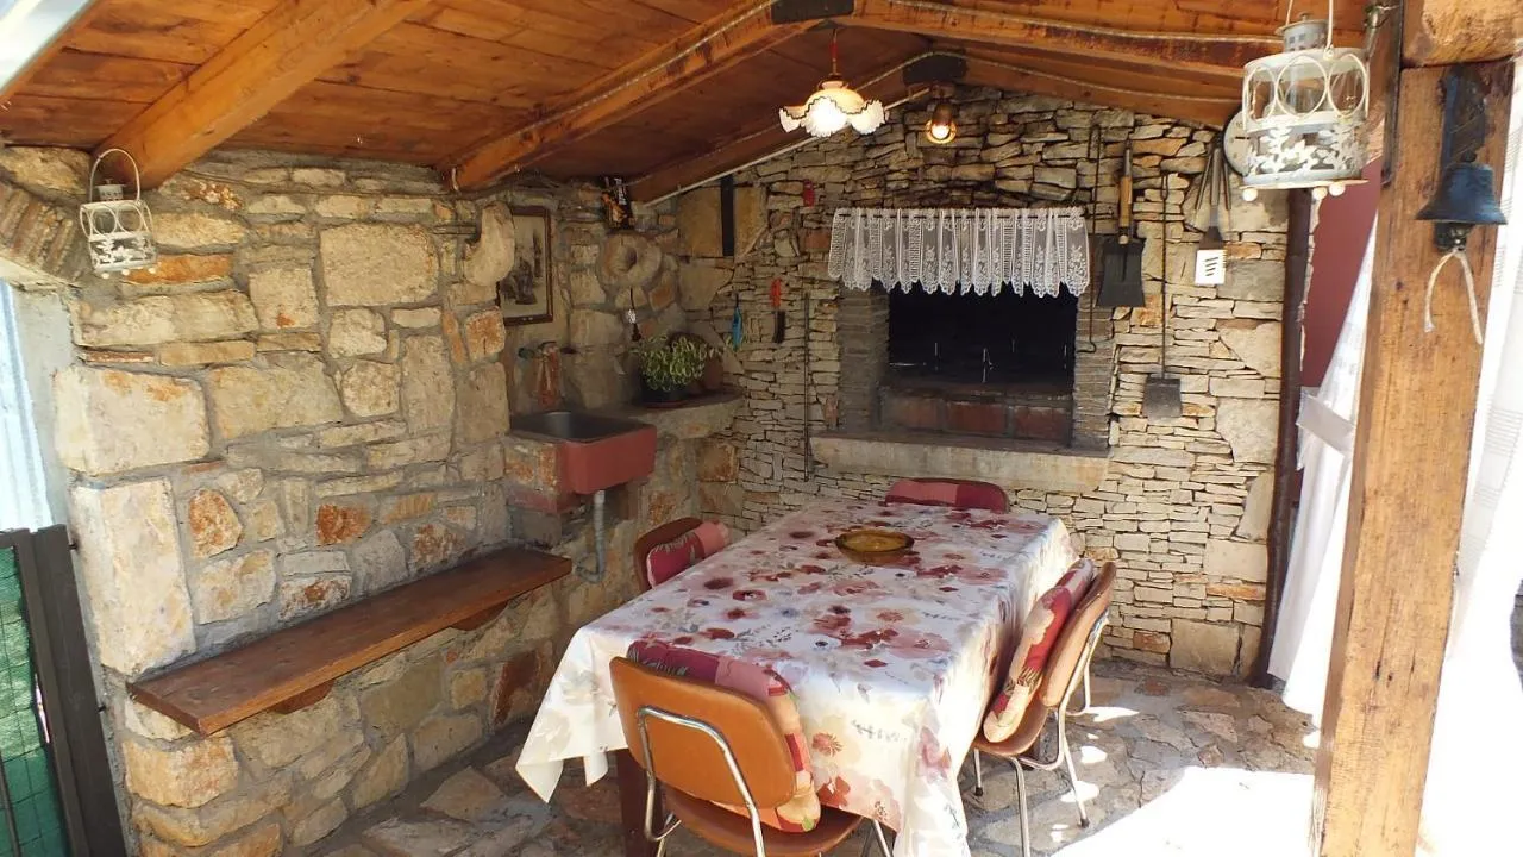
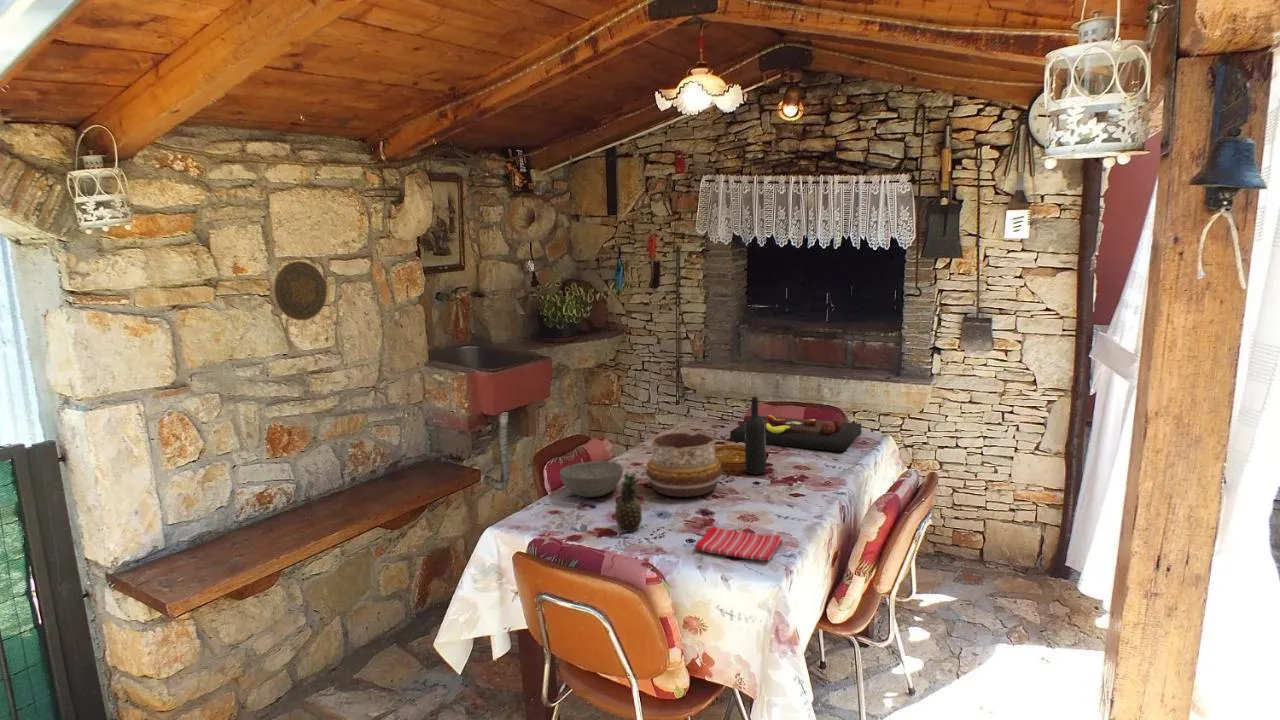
+ bowl (591, 482)
+ cutting board (796, 425)
+ fruit (628, 499)
+ decorative bowl (683, 464)
+ dish towel (738, 542)
+ wine bottle (755, 434)
+ decorative plate (302, 290)
